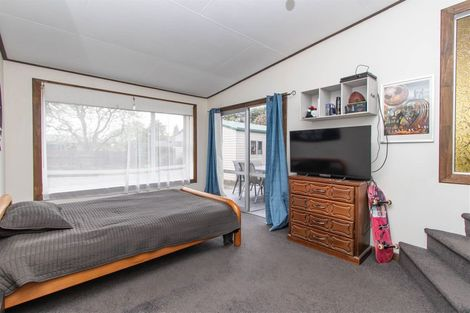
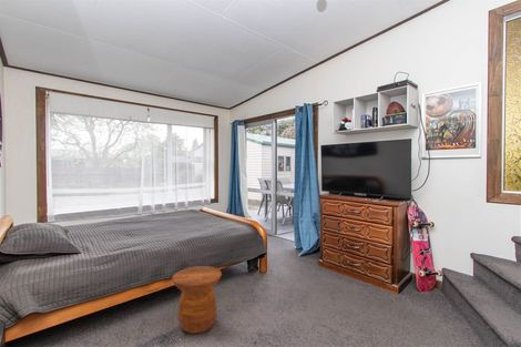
+ side table (197, 299)
